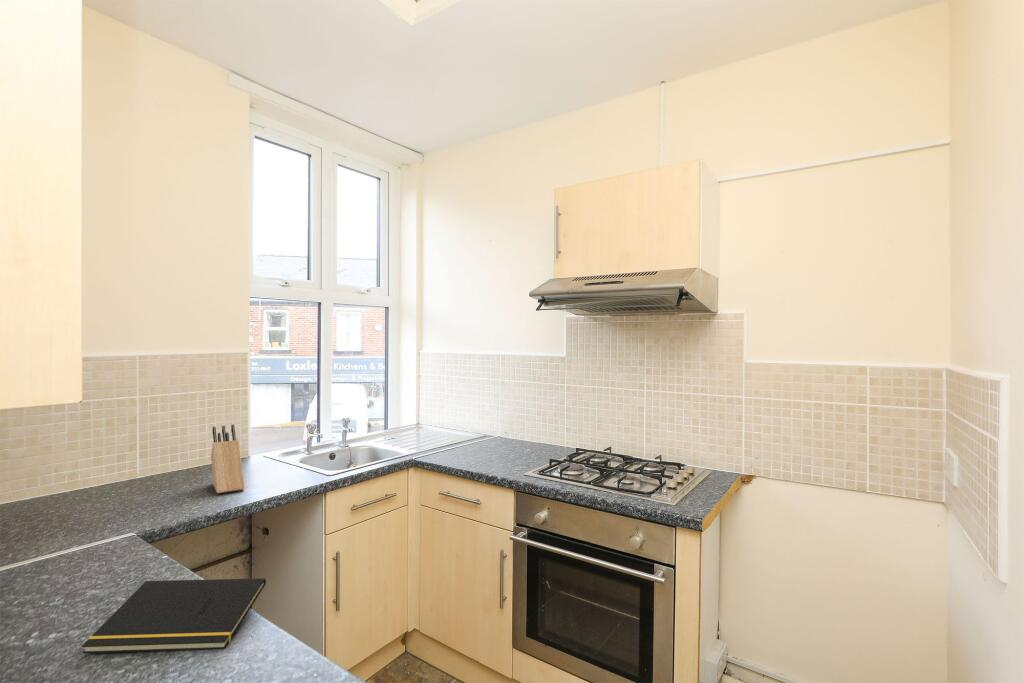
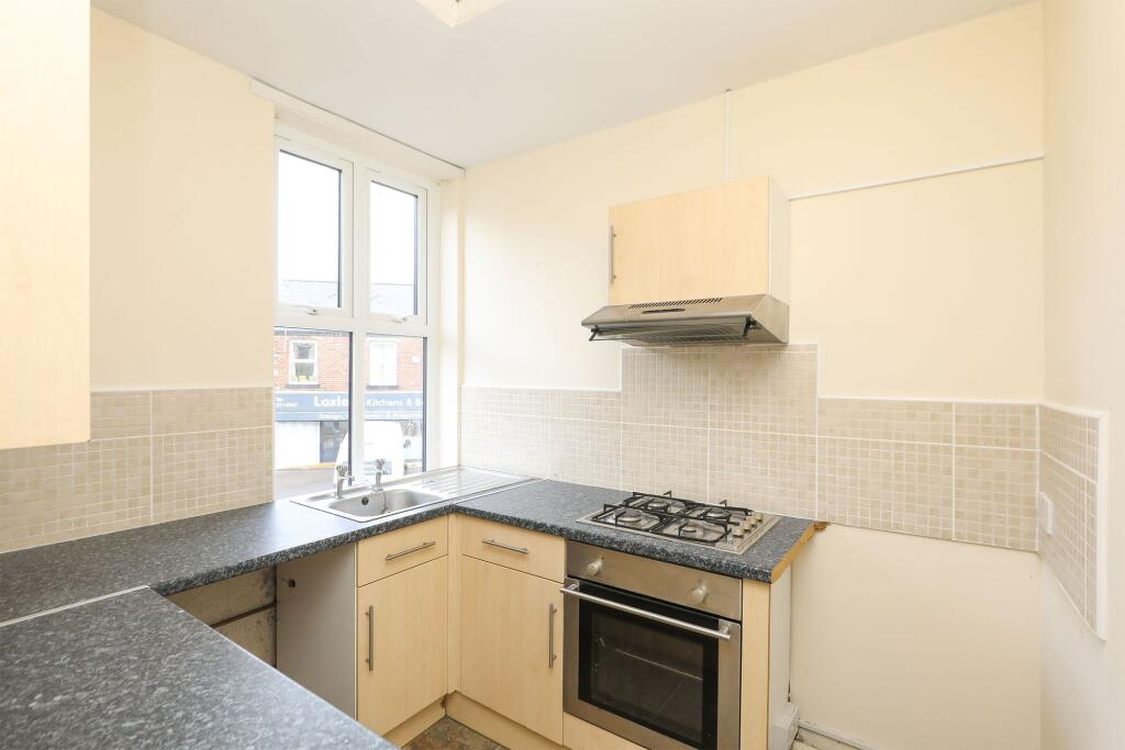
- notepad (182, 612)
- knife block (226, 456)
